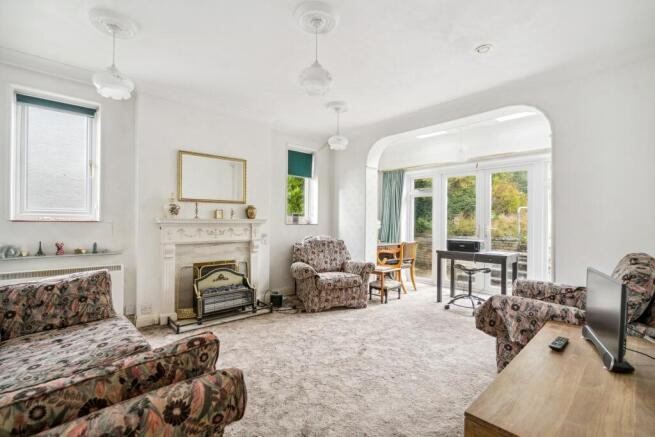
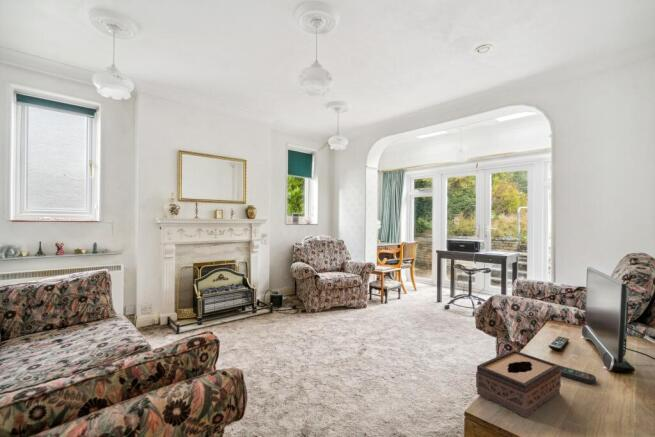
+ tissue box (518, 379)
+ remote control (560, 369)
